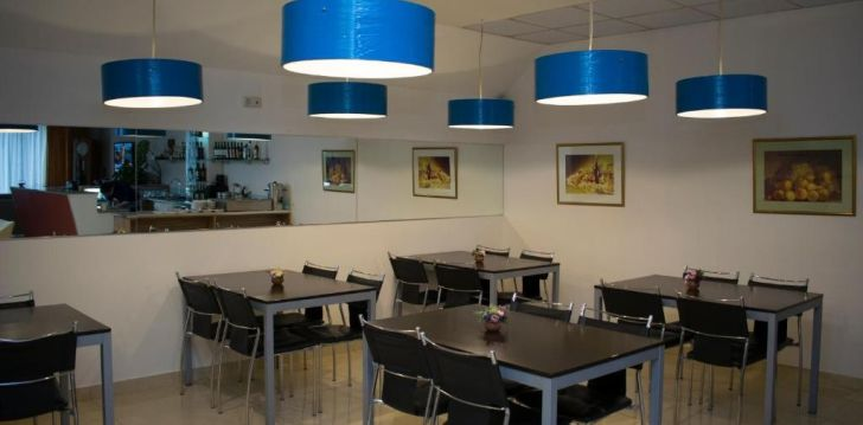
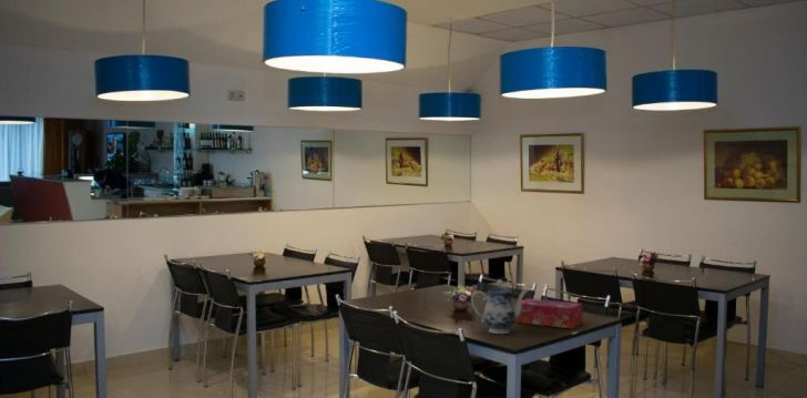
+ tissue box (549, 313)
+ teapot (499, 305)
